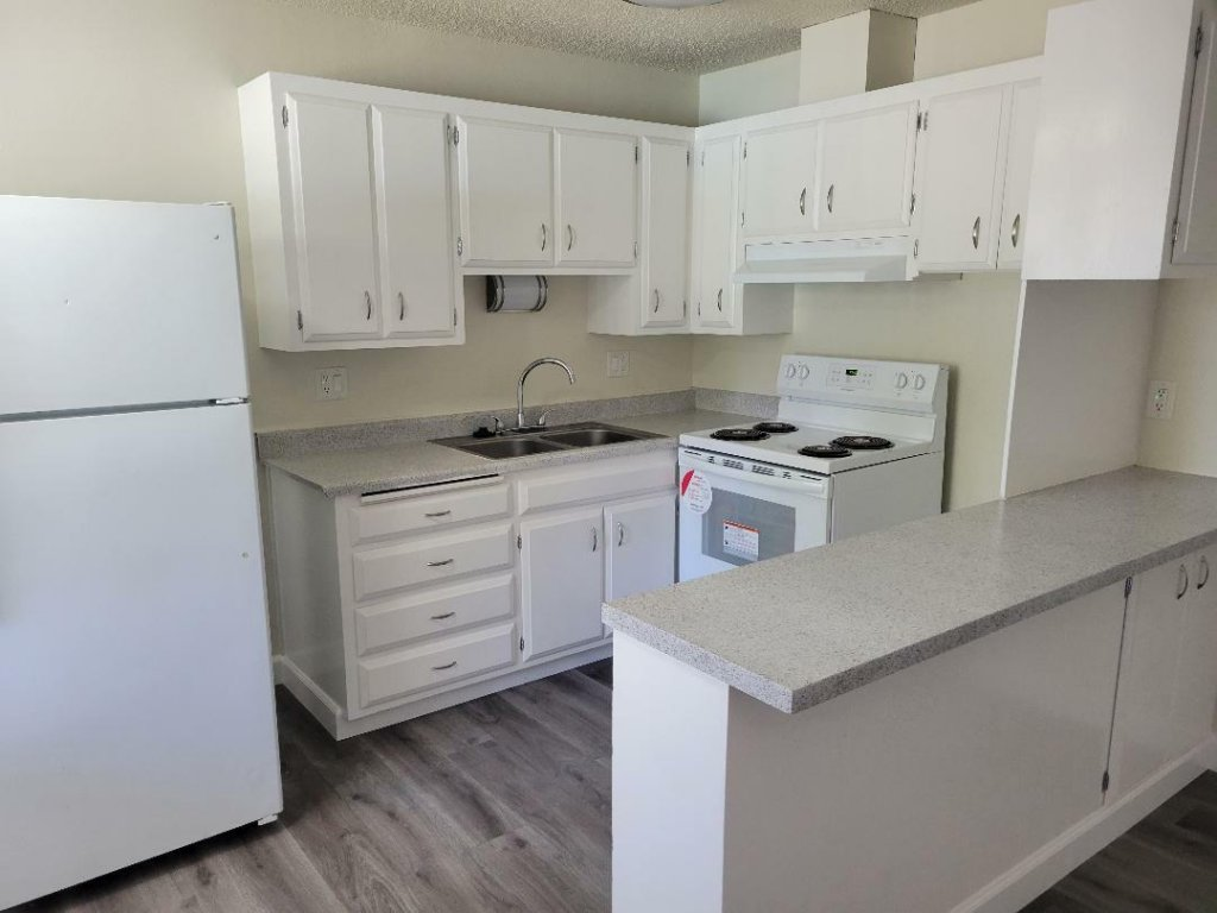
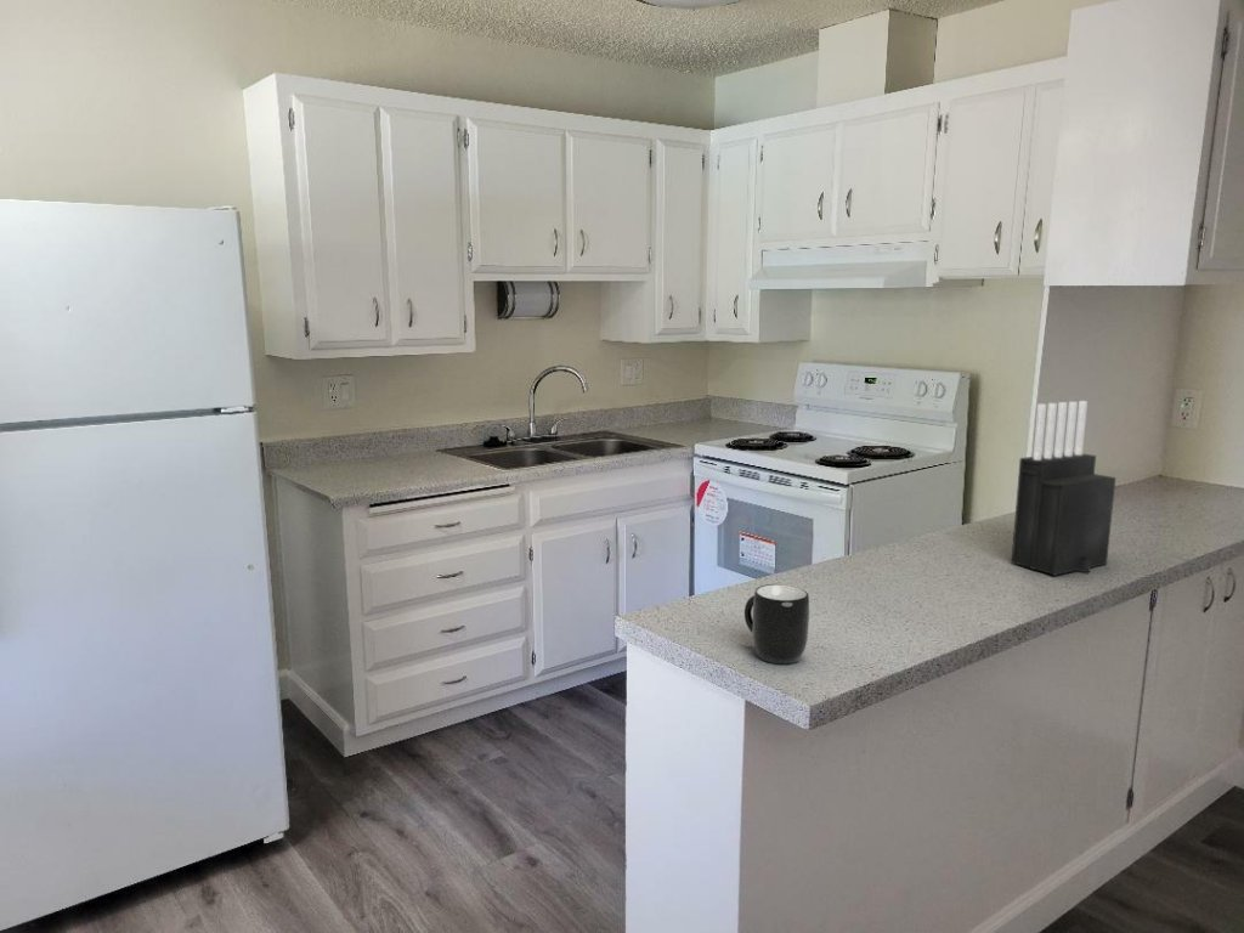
+ mug (773, 621)
+ knife block (1070, 486)
